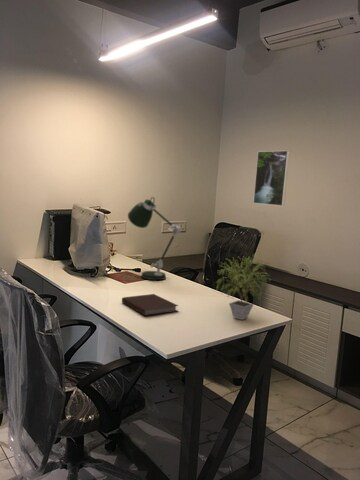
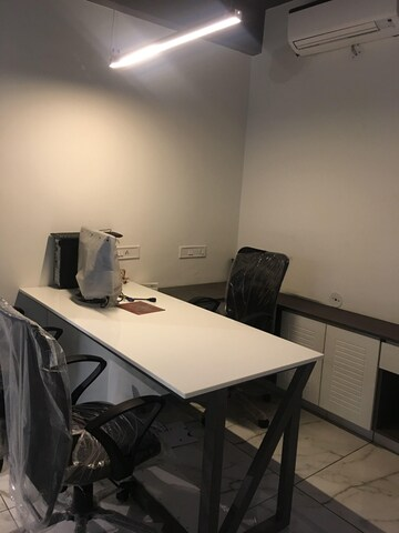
- desk lamp (146, 226)
- potted plant (241, 283)
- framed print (270, 178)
- notebook (149, 304)
